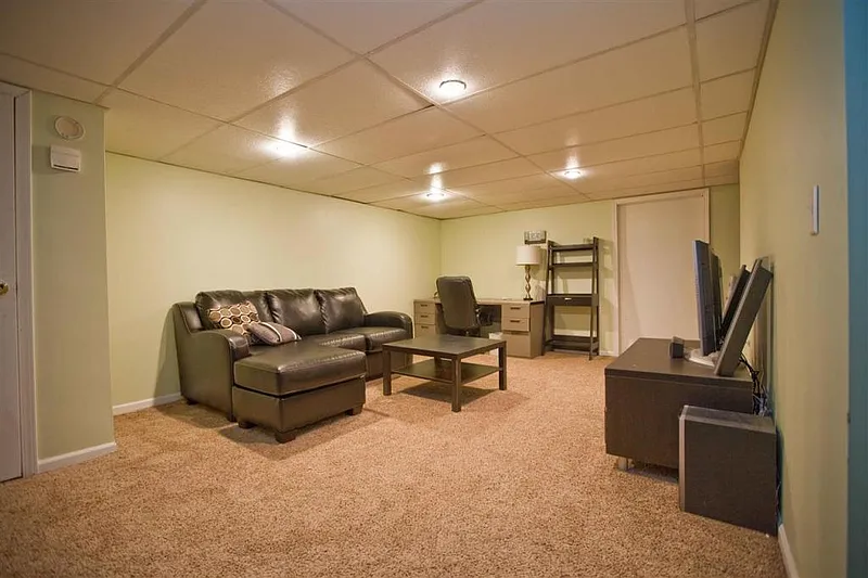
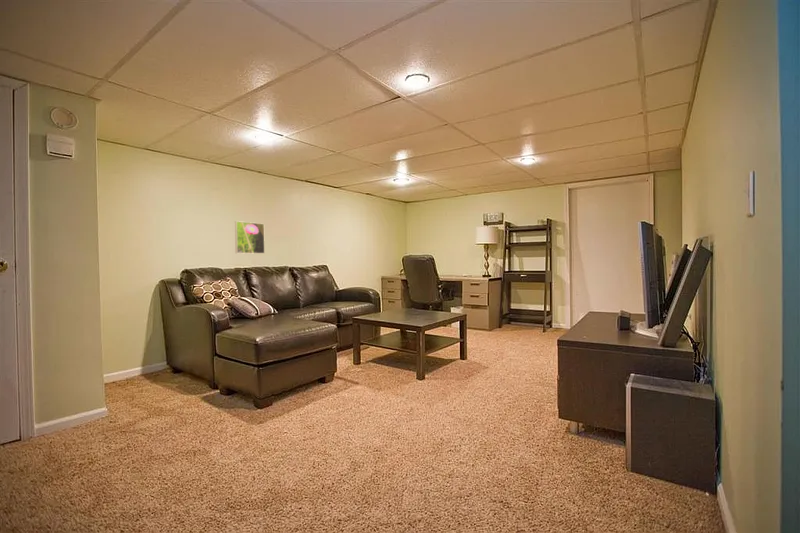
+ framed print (250, 238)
